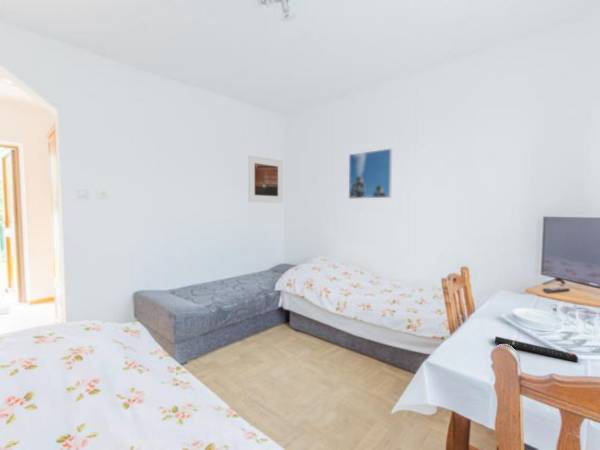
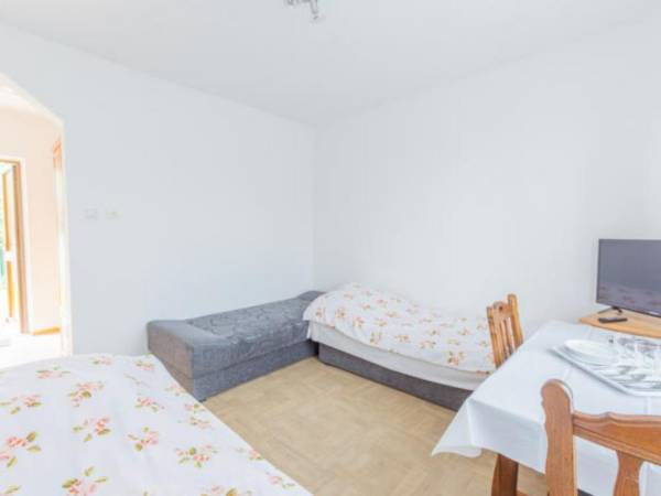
- remote control (533, 349)
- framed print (266, 180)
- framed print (369, 175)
